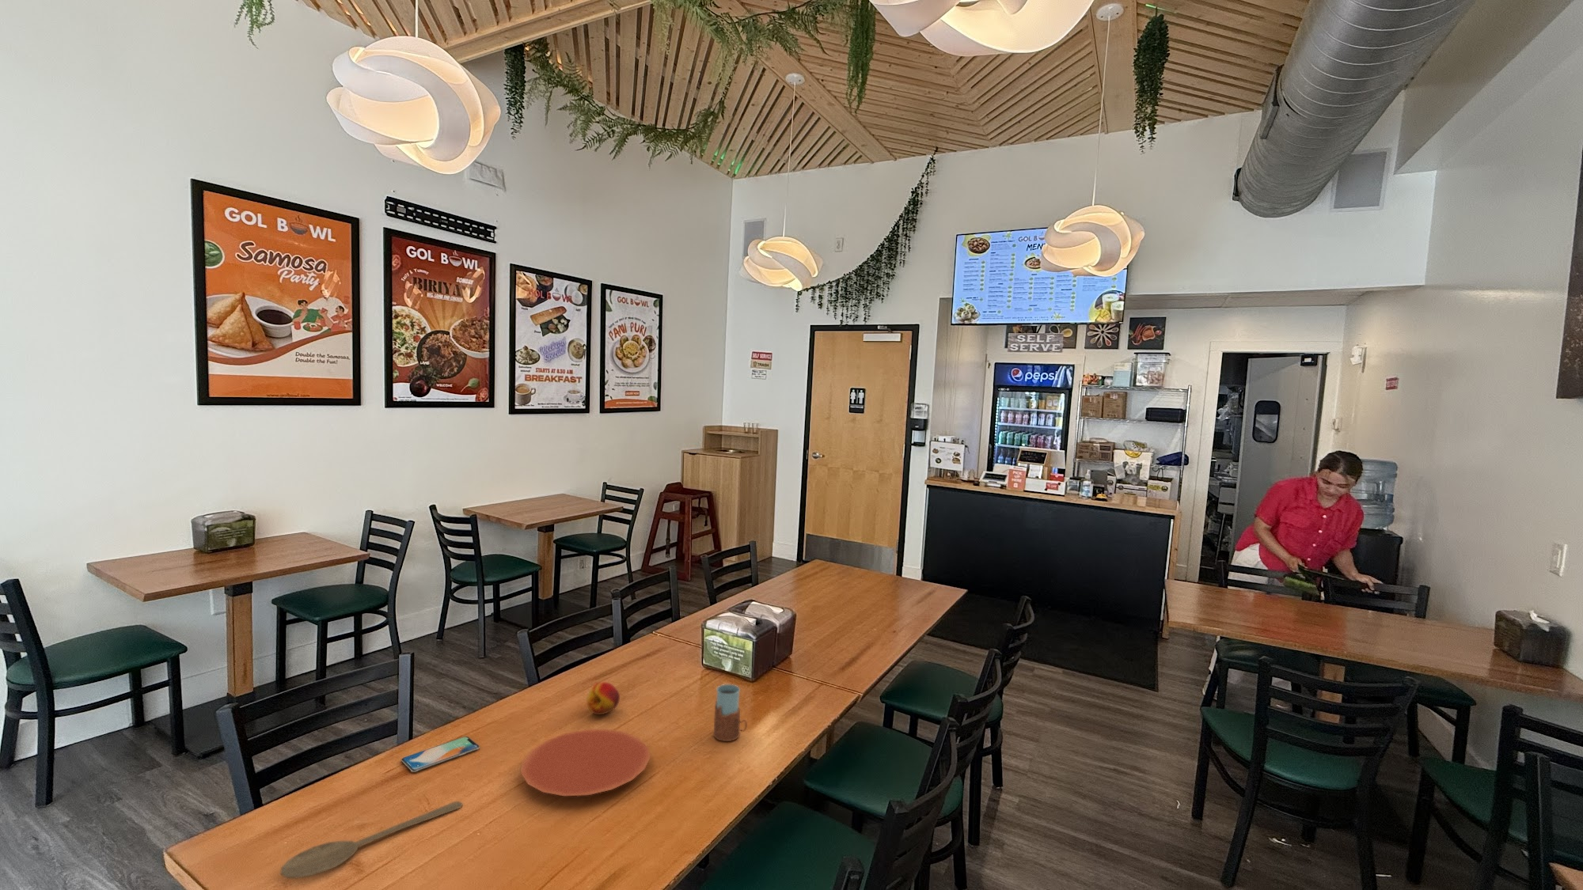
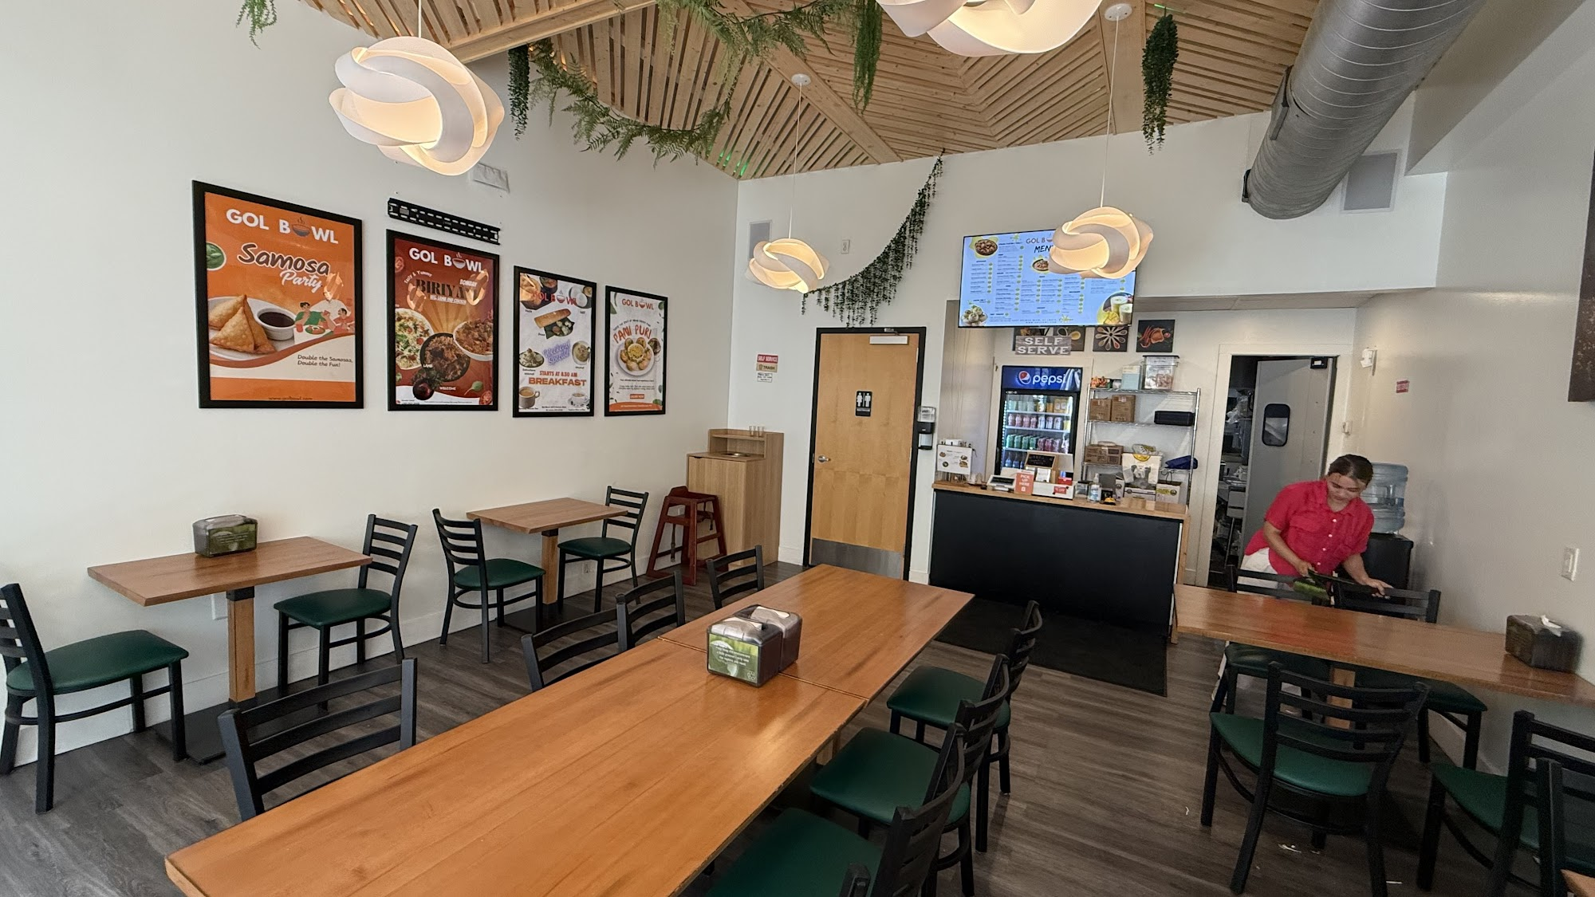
- wooden spoon (379, 835)
- drinking glass (732, 714)
- smartphone (440, 753)
- plate (586, 764)
- fruit (603, 697)
